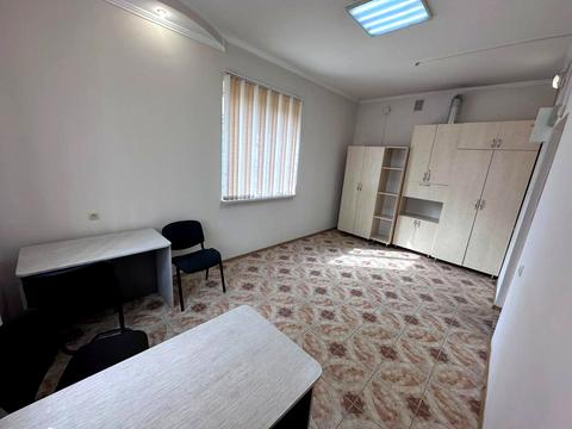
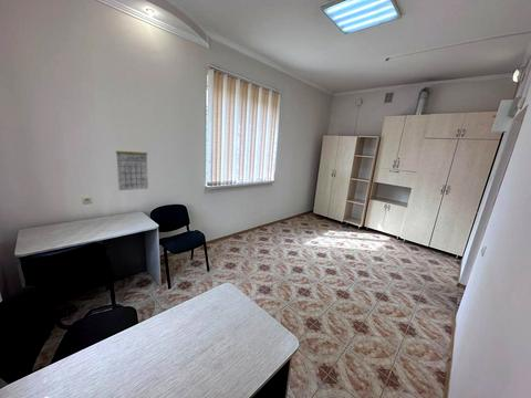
+ calendar (133, 166)
